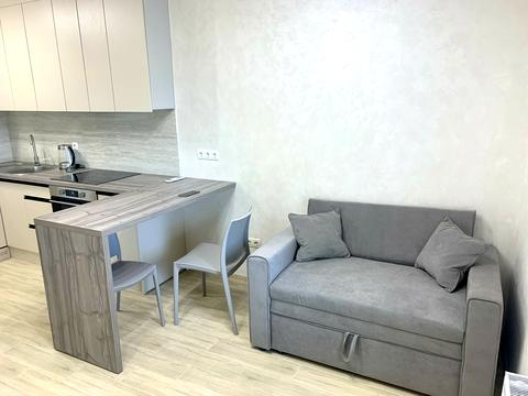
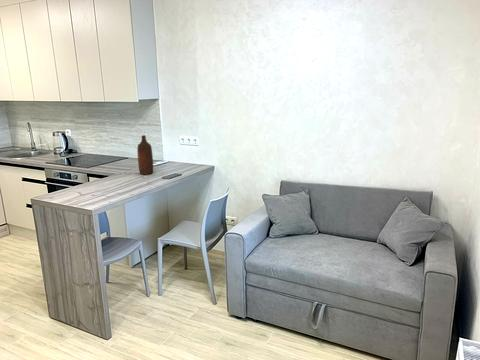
+ bottle (145, 154)
